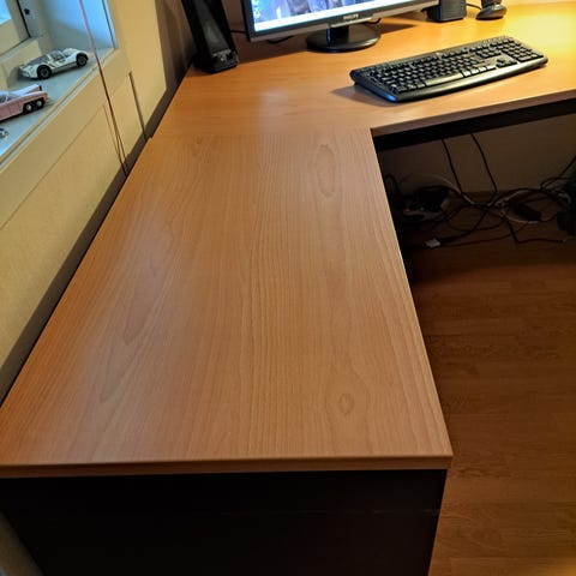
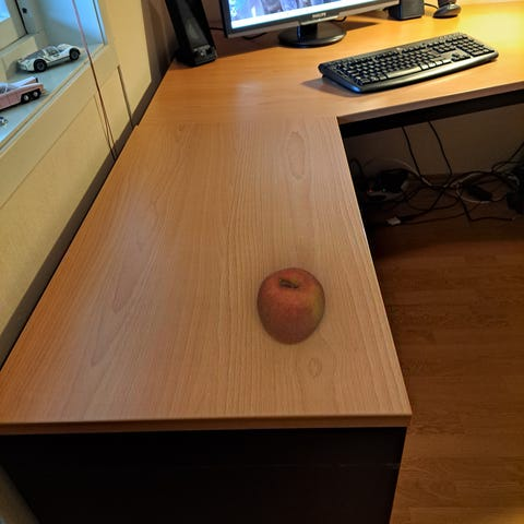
+ apple (290, 303)
